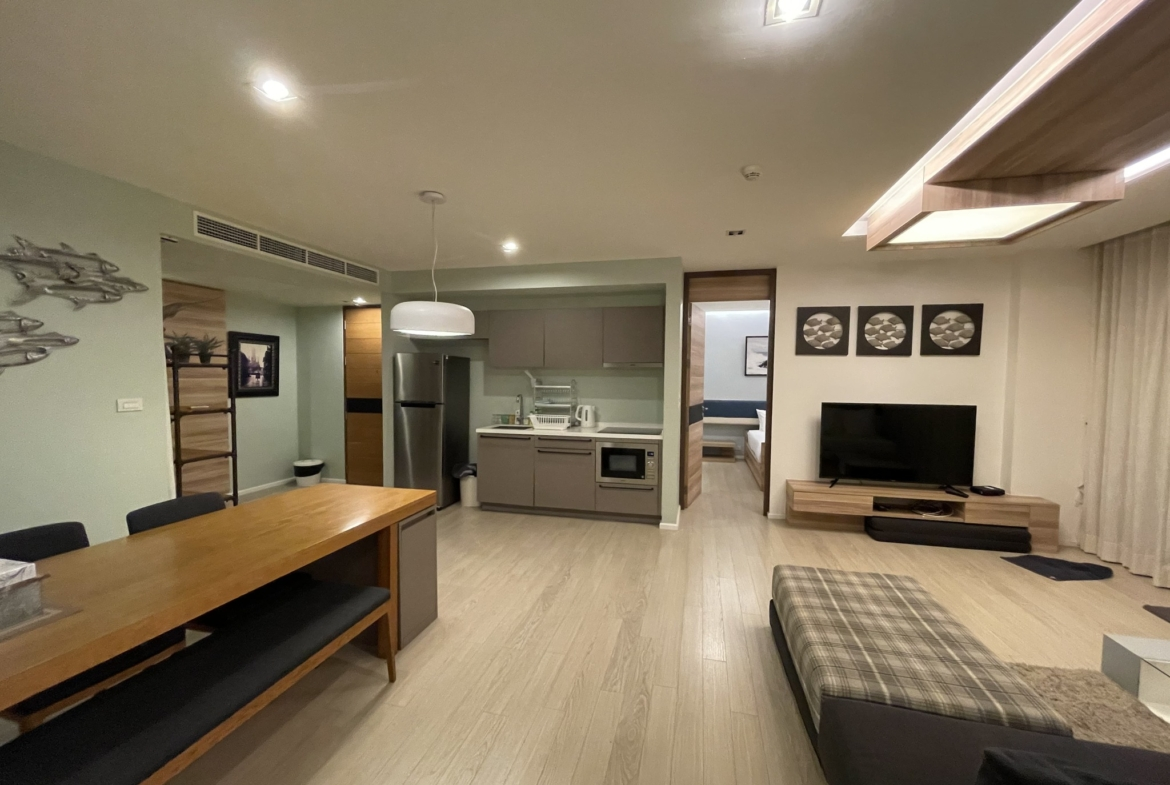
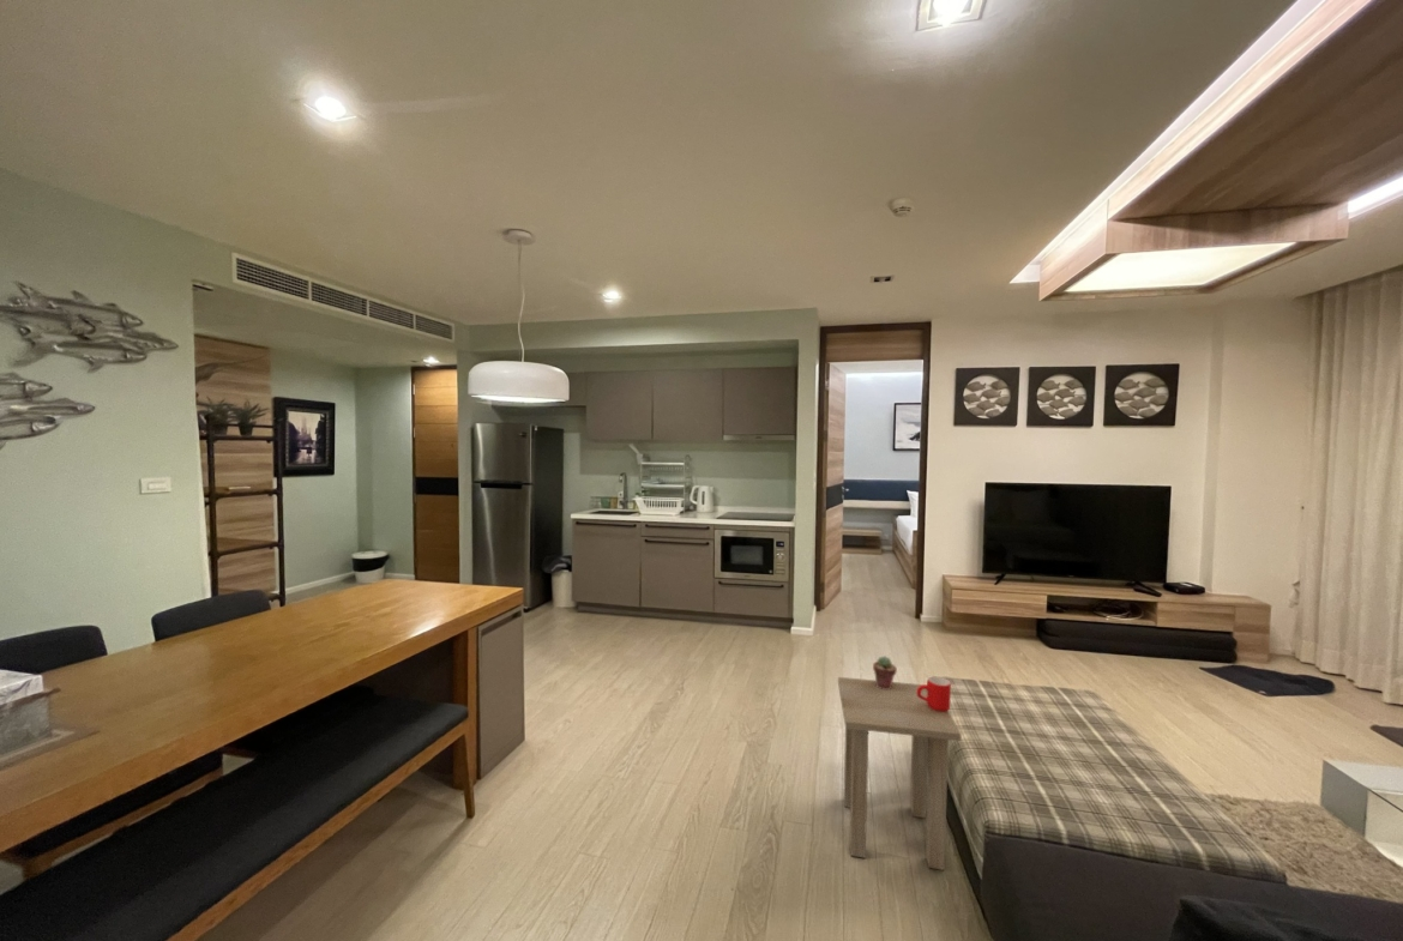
+ mug (933, 693)
+ side table (911, 766)
+ potted succulent (884, 670)
